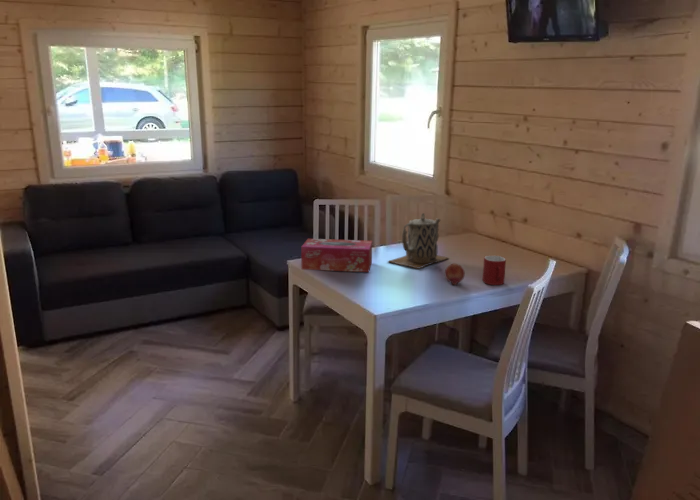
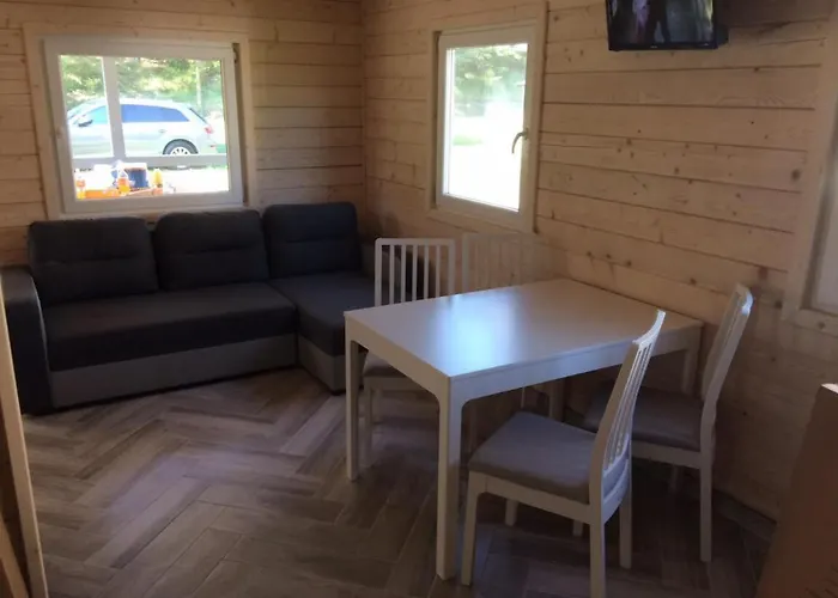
- tissue box (337, 254)
- fruit (455, 273)
- mug (495, 271)
- teapot (419, 236)
